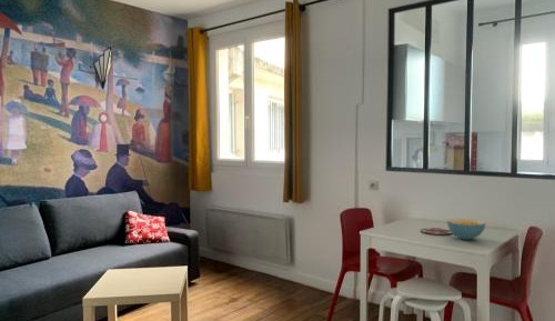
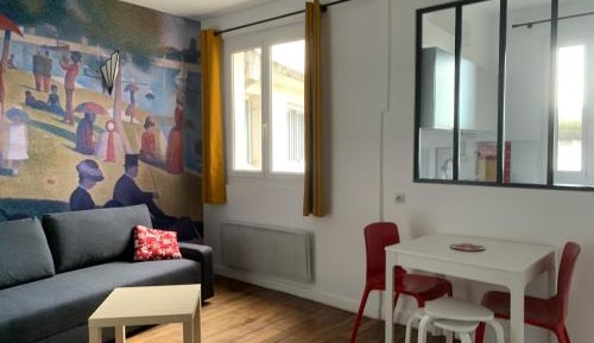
- cereal bowl (465, 230)
